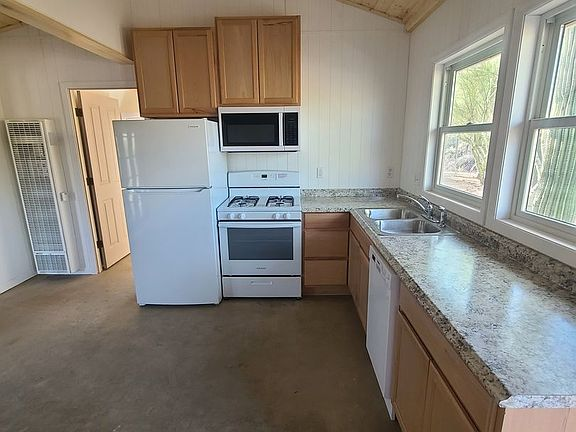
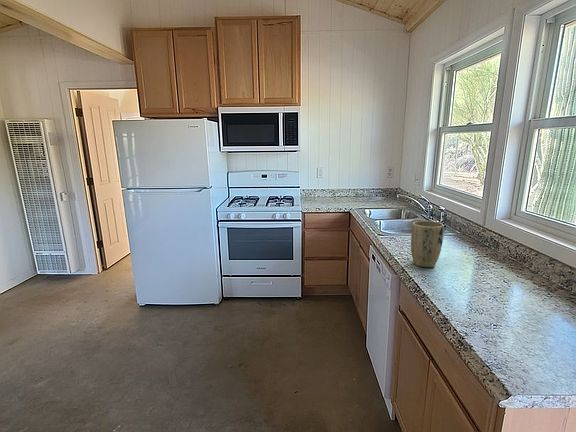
+ plant pot (426, 244)
